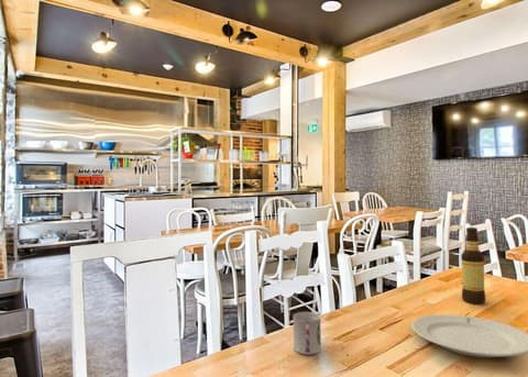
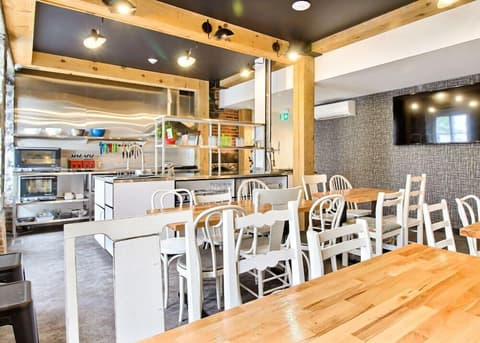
- cup (307, 334)
- bottle (472, 264)
- chinaware (469, 336)
